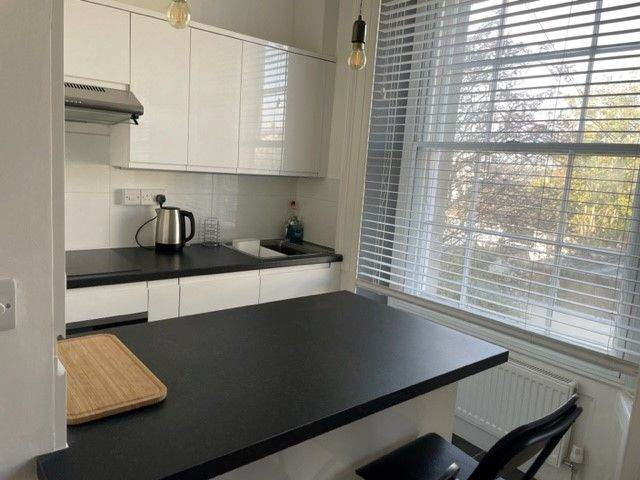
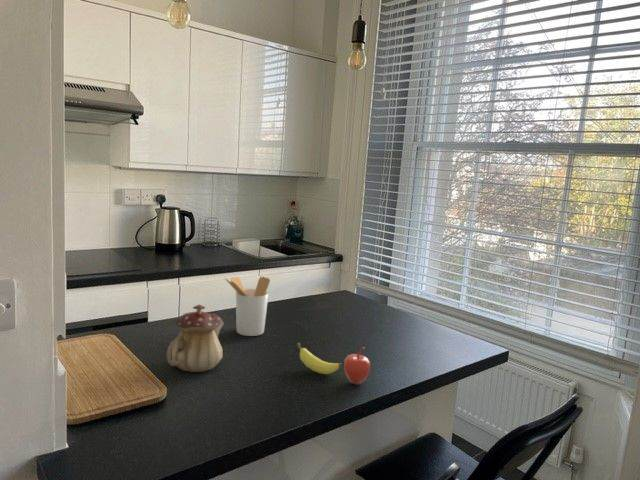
+ teapot (195, 335)
+ fruit (331, 363)
+ utensil holder (245, 303)
